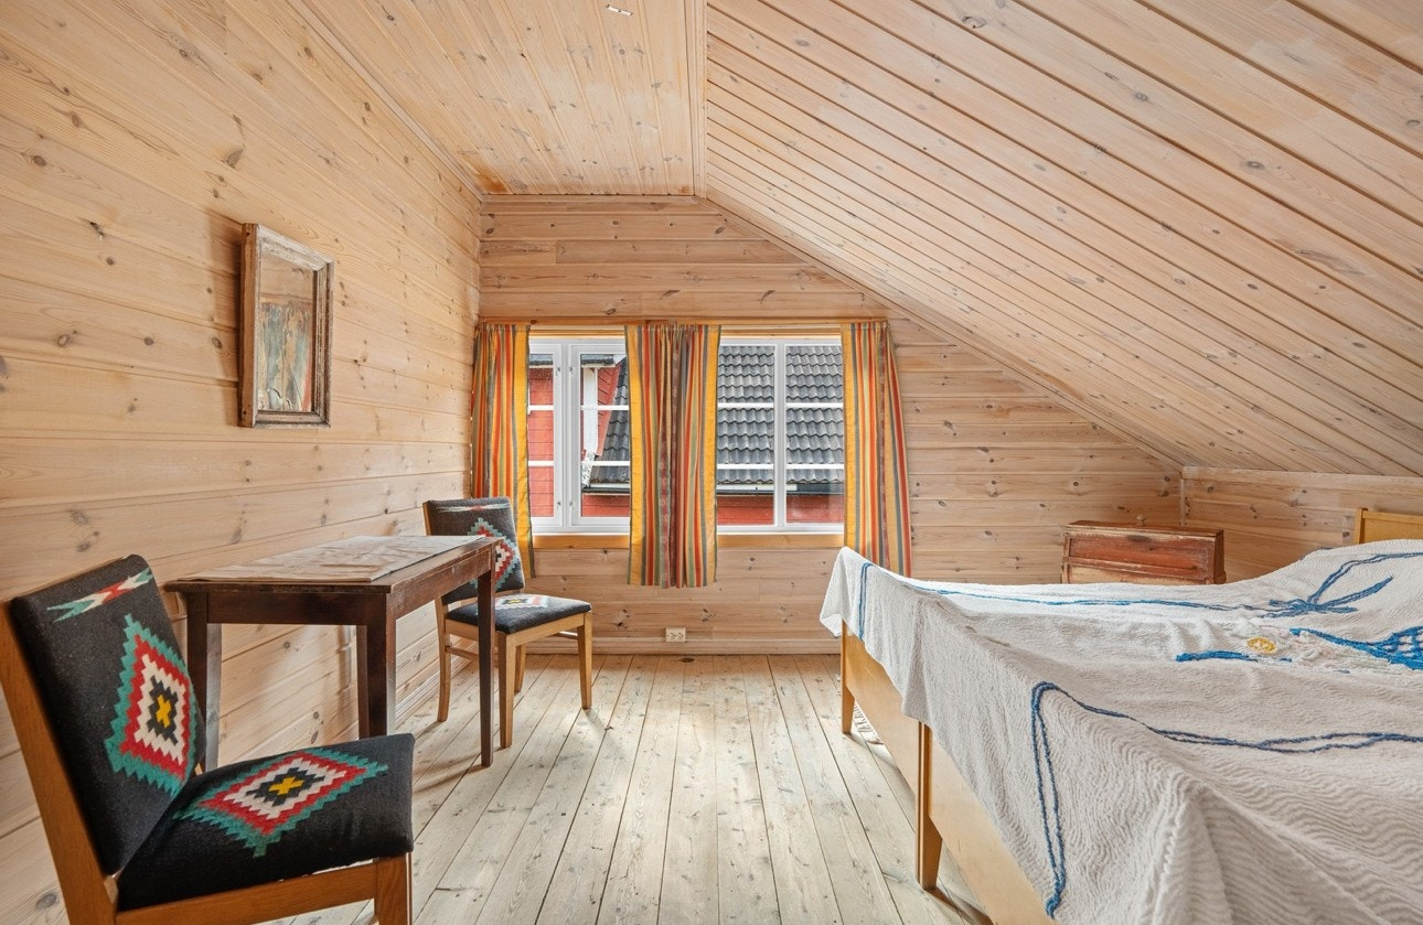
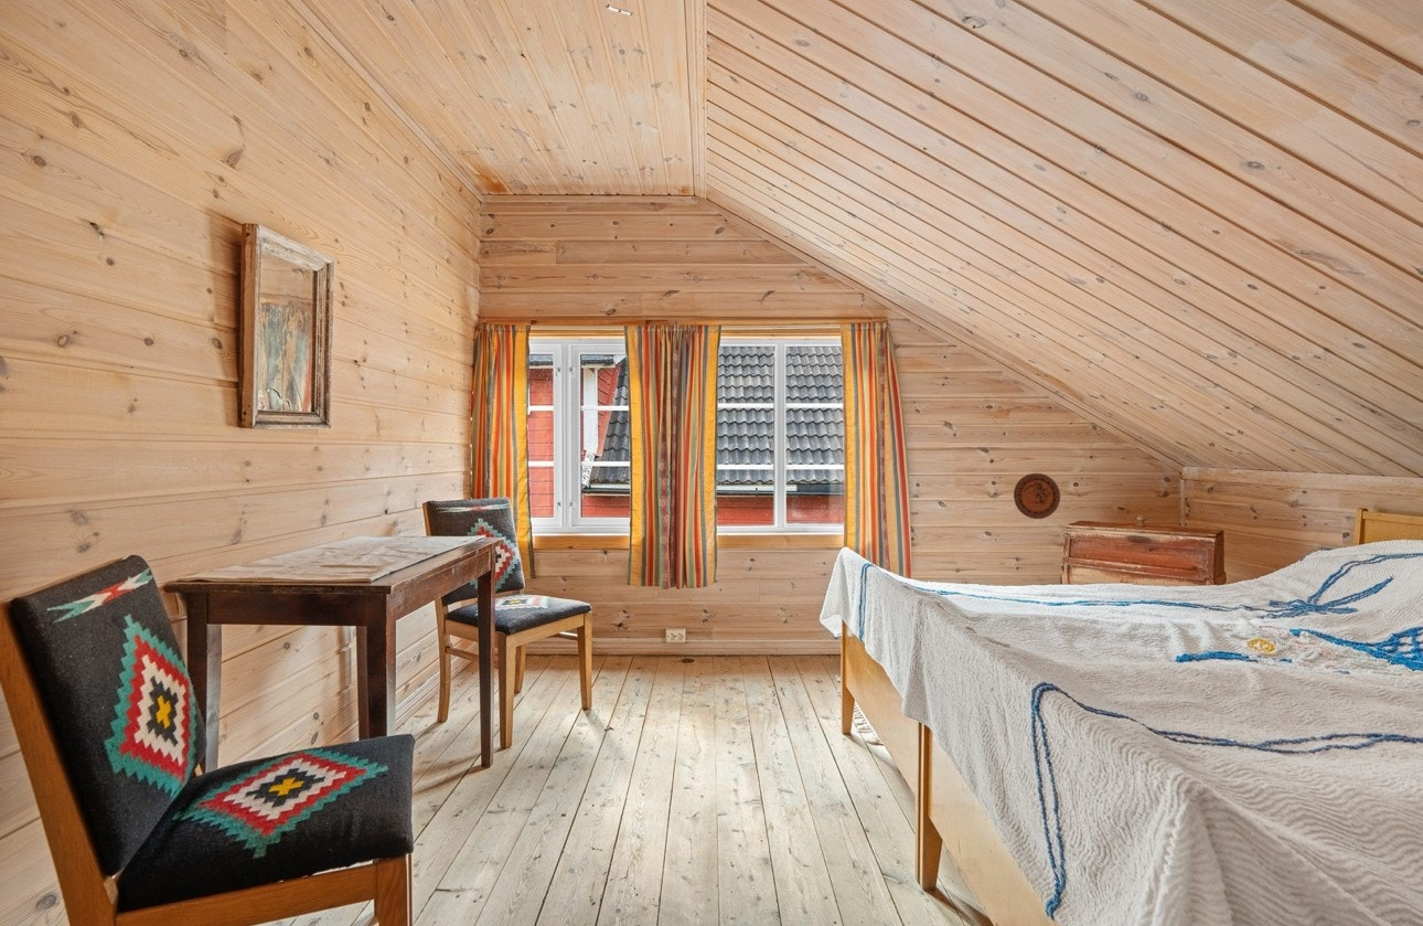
+ decorative plate (1036, 496)
